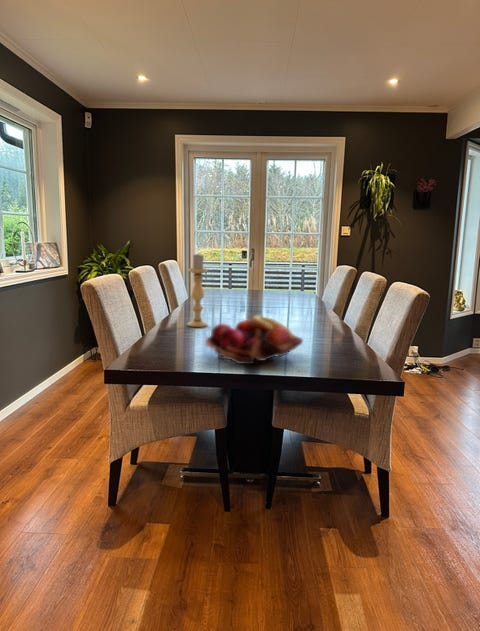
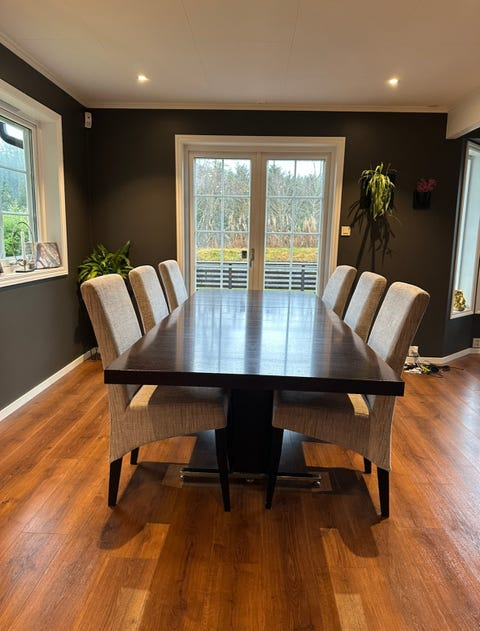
- candle holder (197, 289)
- fruit basket (255, 337)
